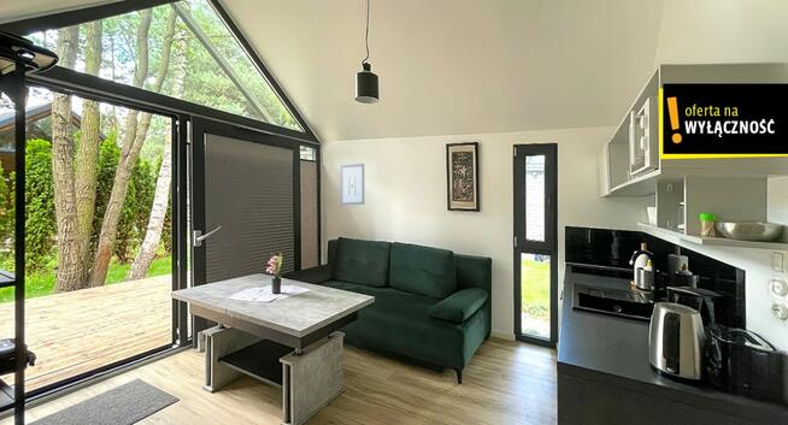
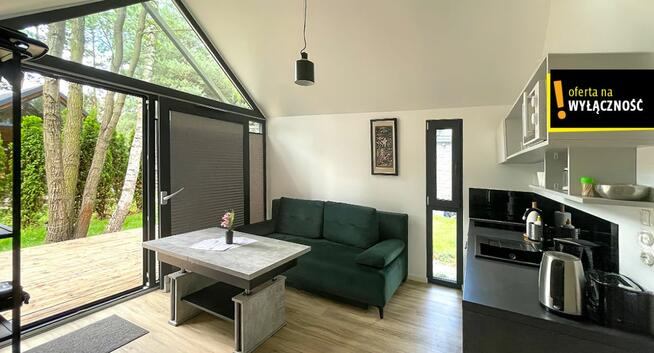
- wall art (352, 184)
